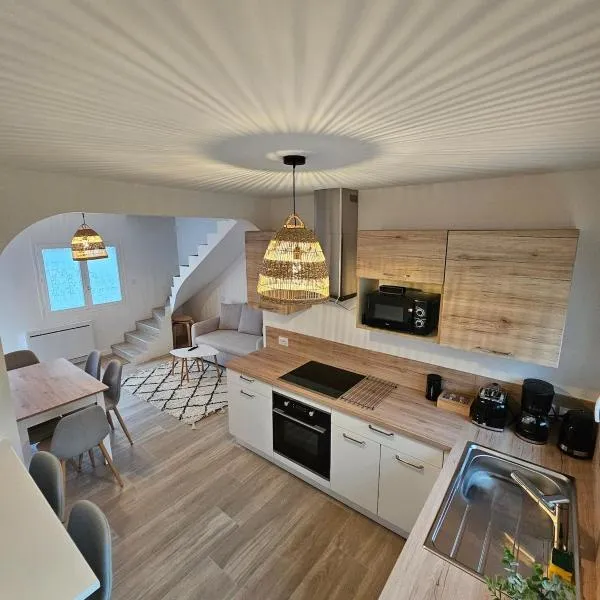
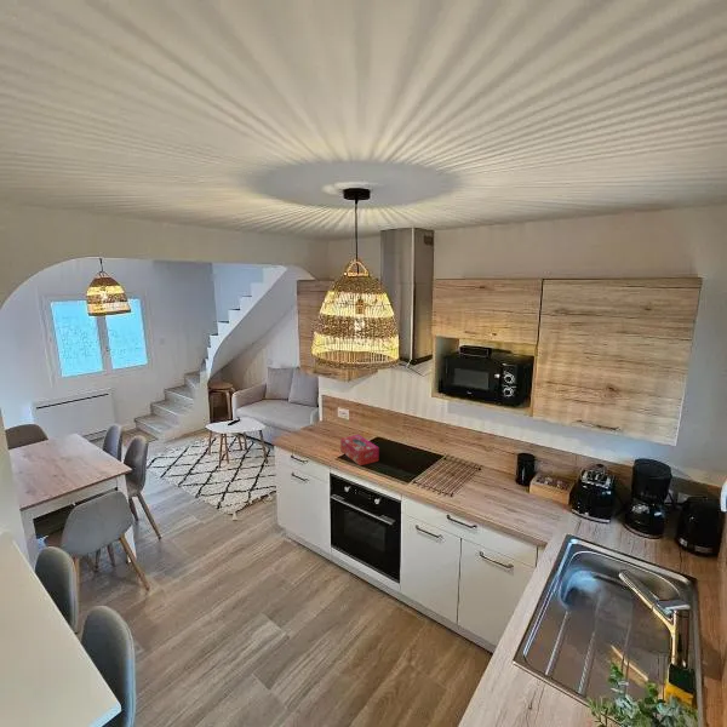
+ tissue box (359, 448)
